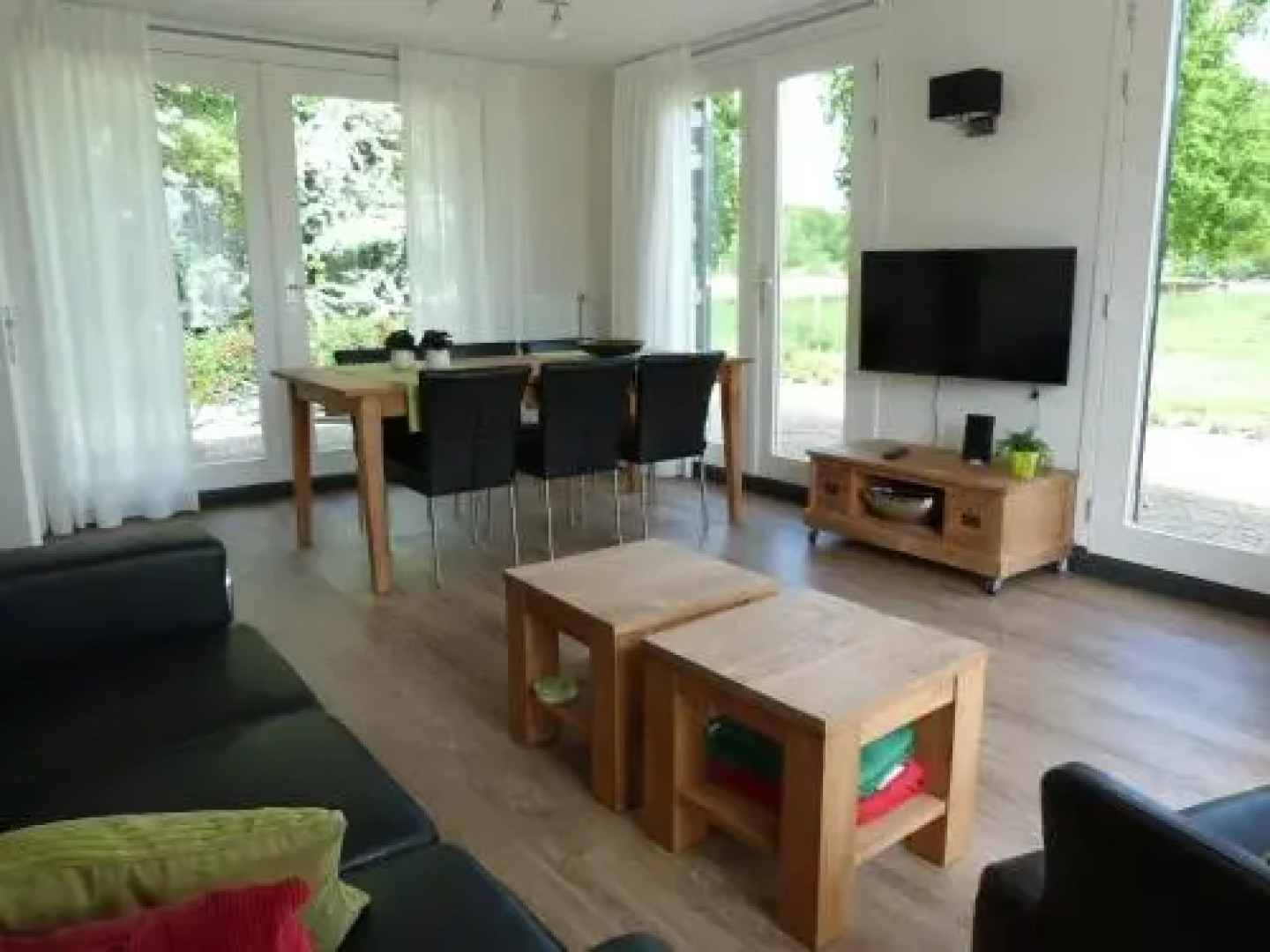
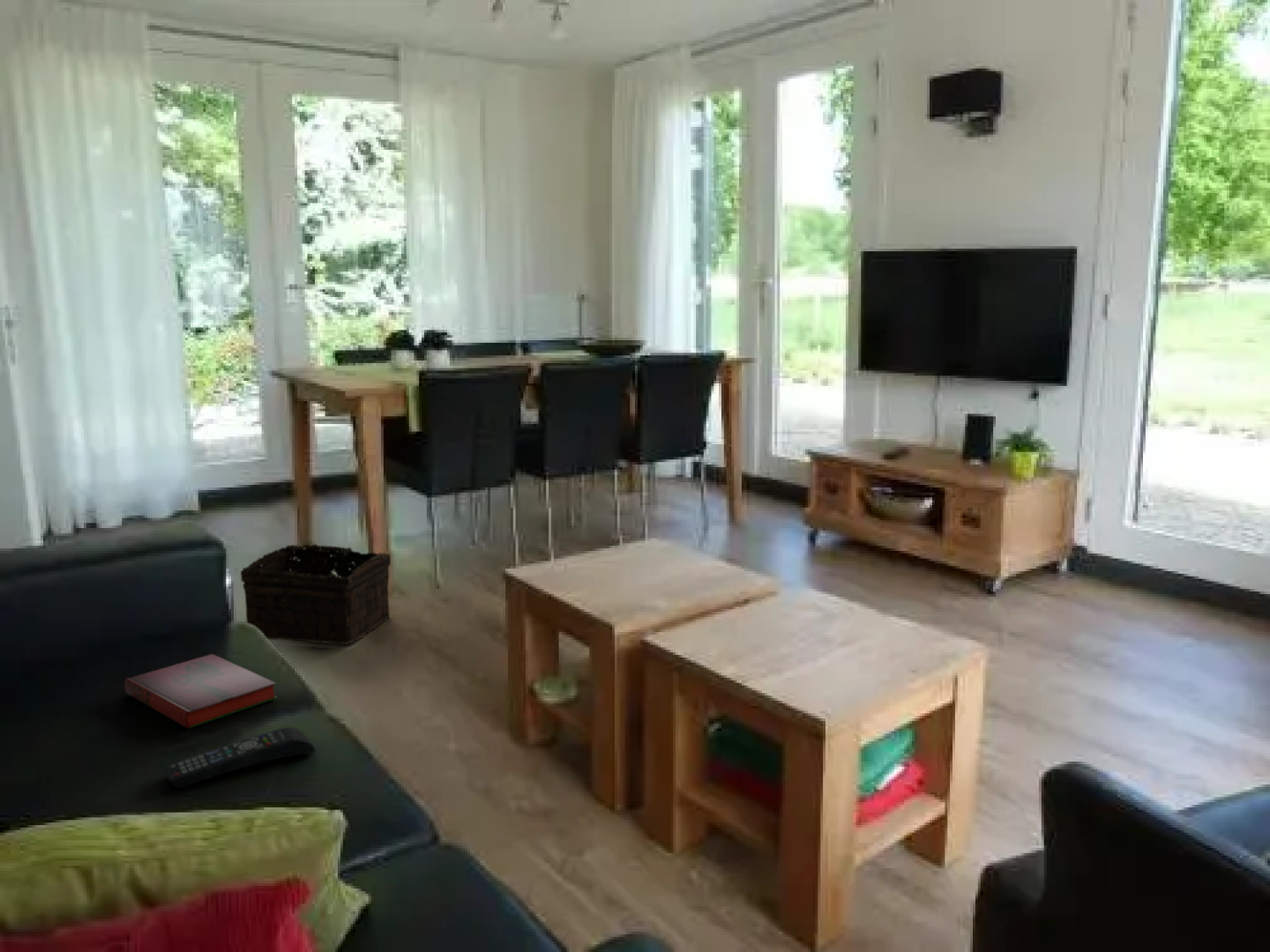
+ hardback book (200, 688)
+ remote control (242, 755)
+ basket (324, 584)
